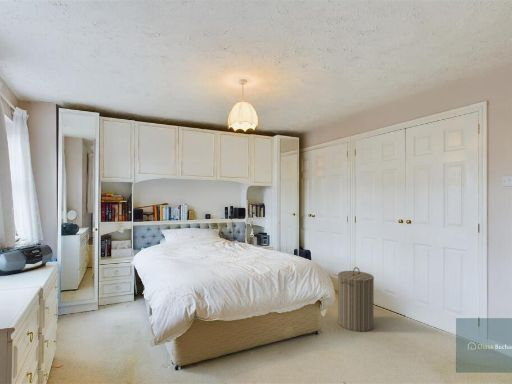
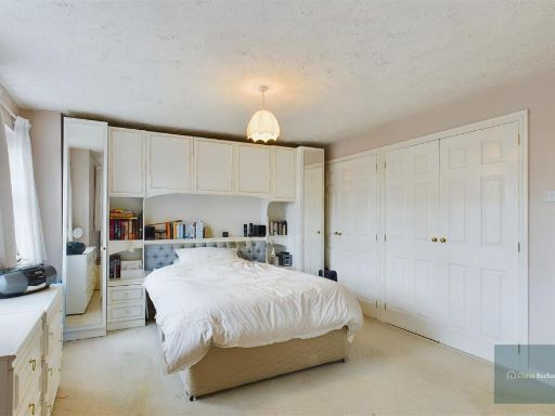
- laundry hamper (355, 295)
